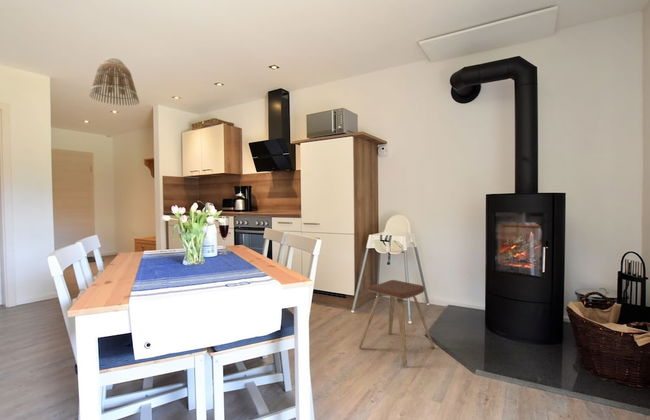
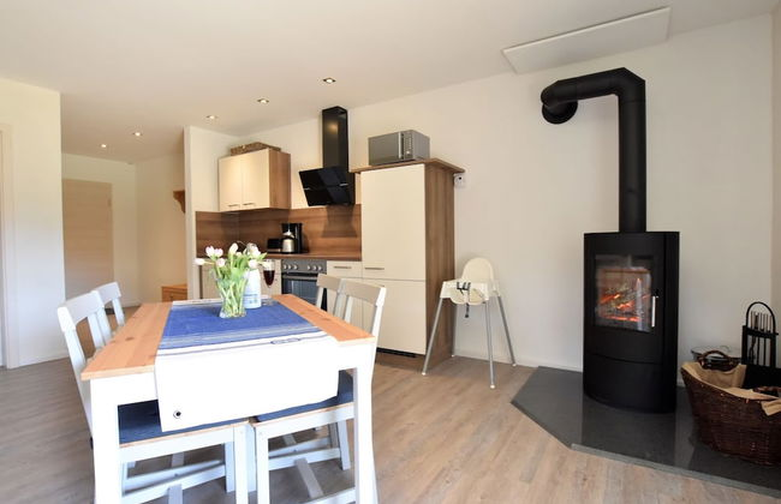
- music stool (399, 317)
- lamp shade (114, 79)
